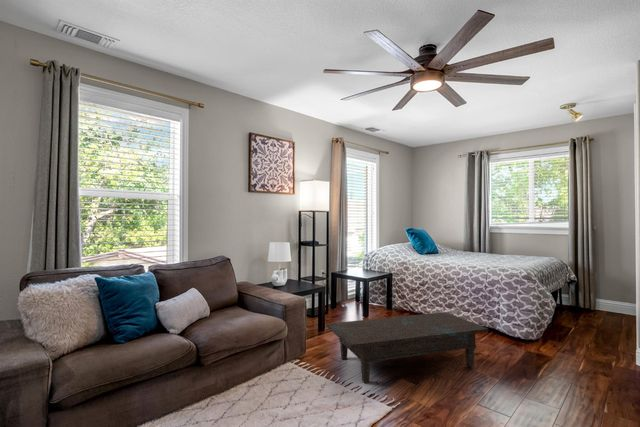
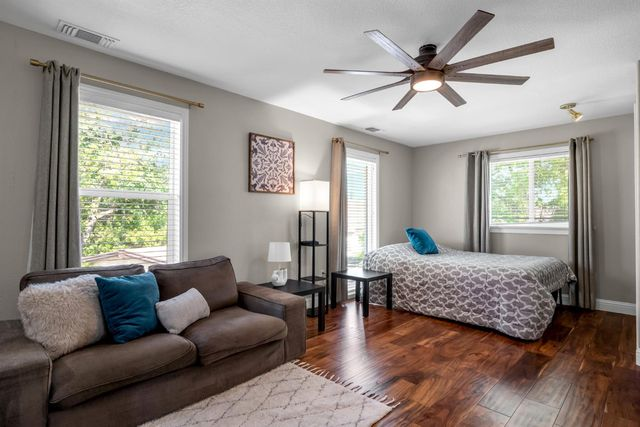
- coffee table (405, 344)
